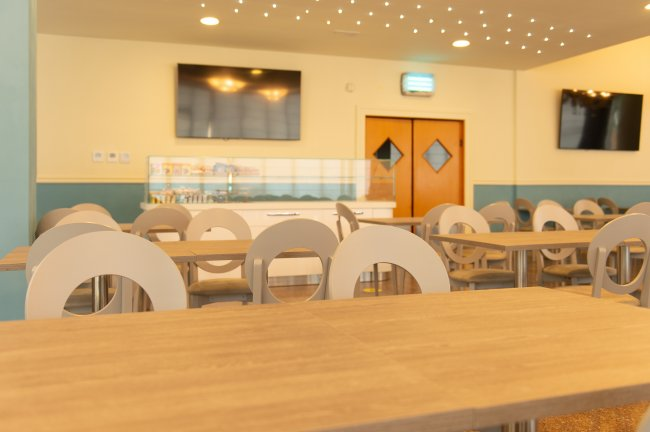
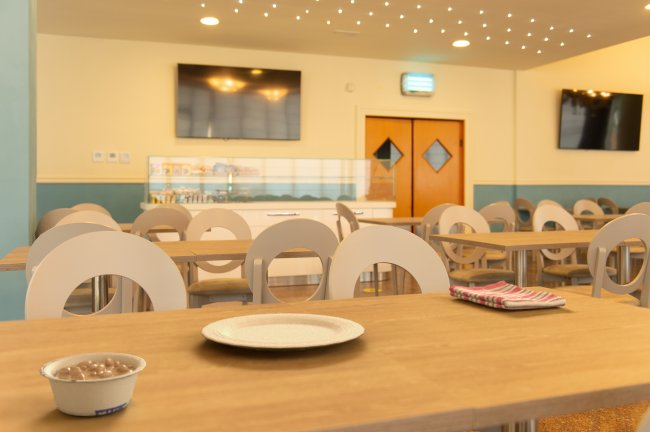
+ dish towel (504, 294)
+ legume (95, 382)
+ plate (283, 332)
